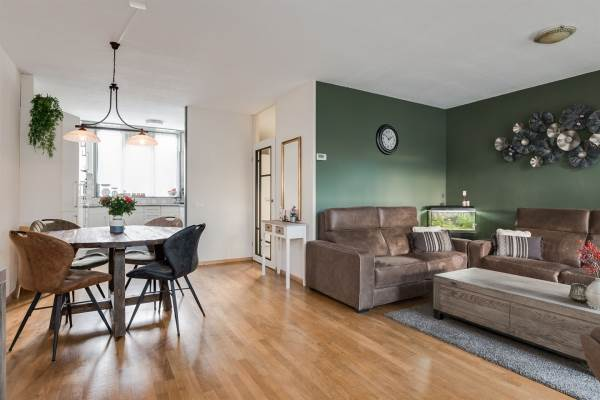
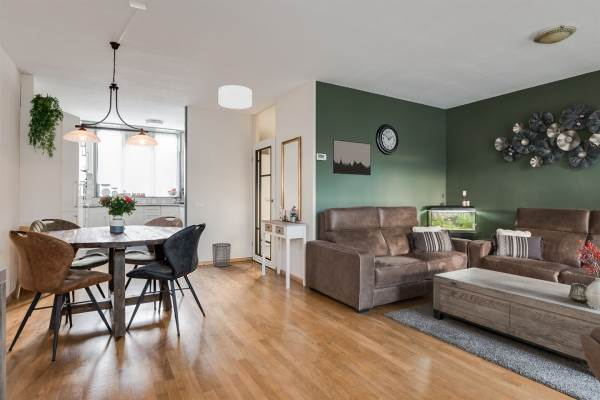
+ waste bin (221, 255)
+ ceiling light (235, 97)
+ wall art (352, 158)
